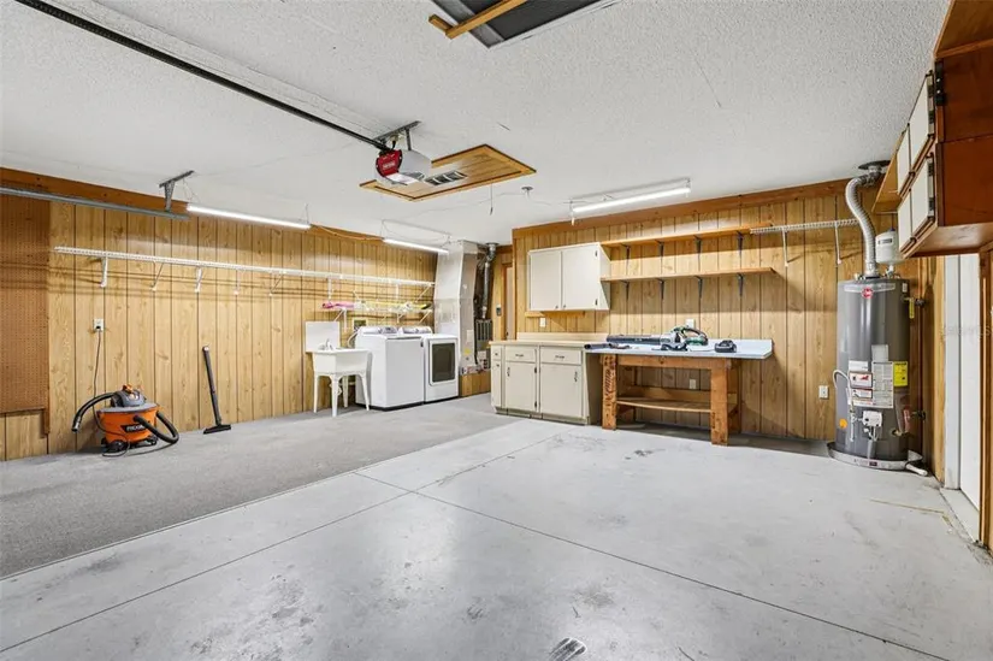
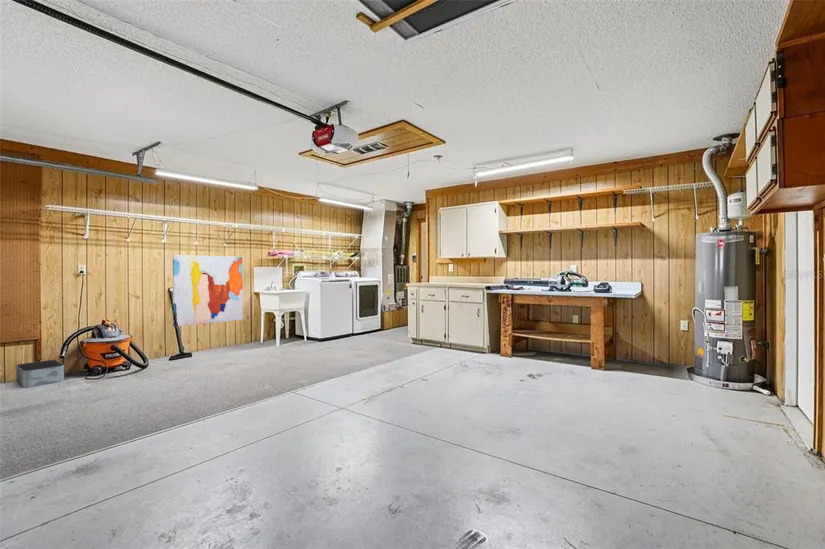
+ storage bin (40, 372)
+ wall art (210, 289)
